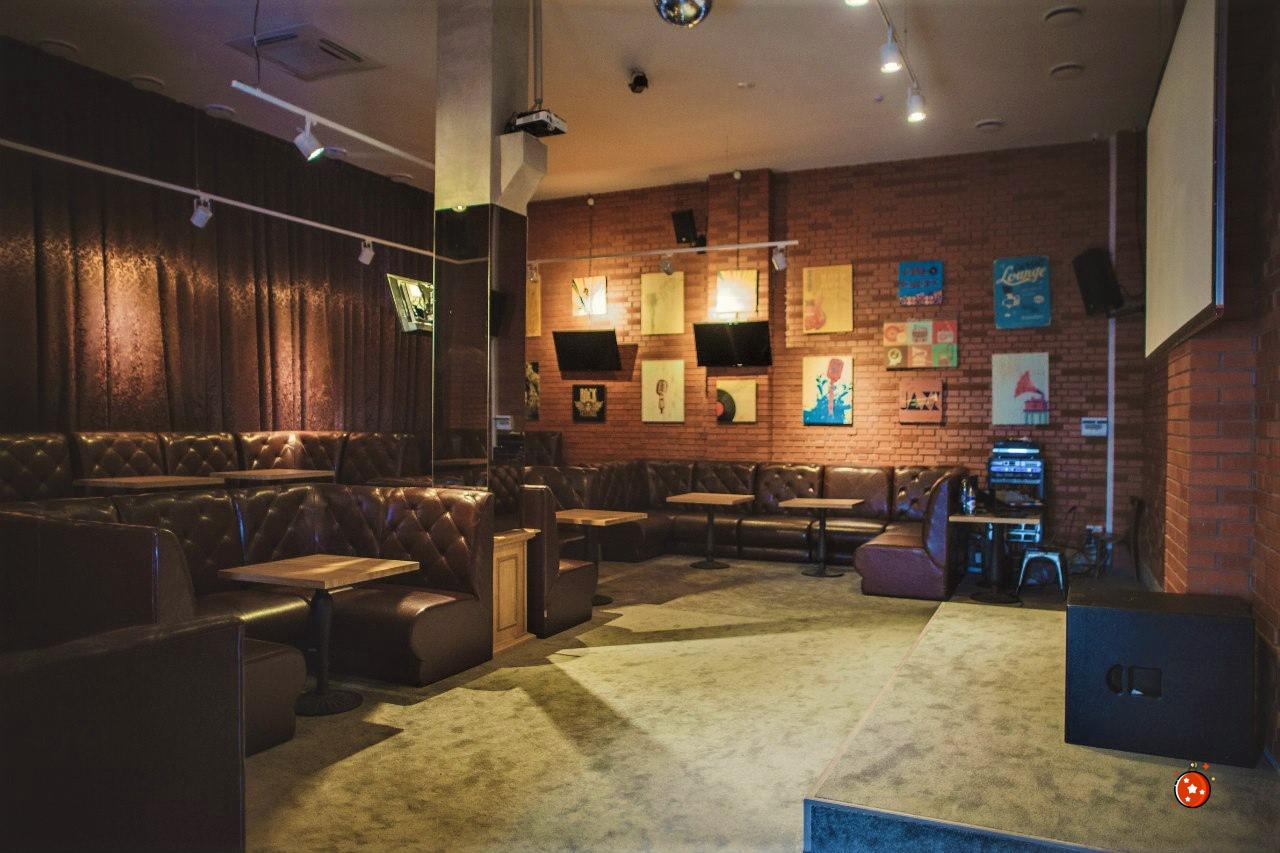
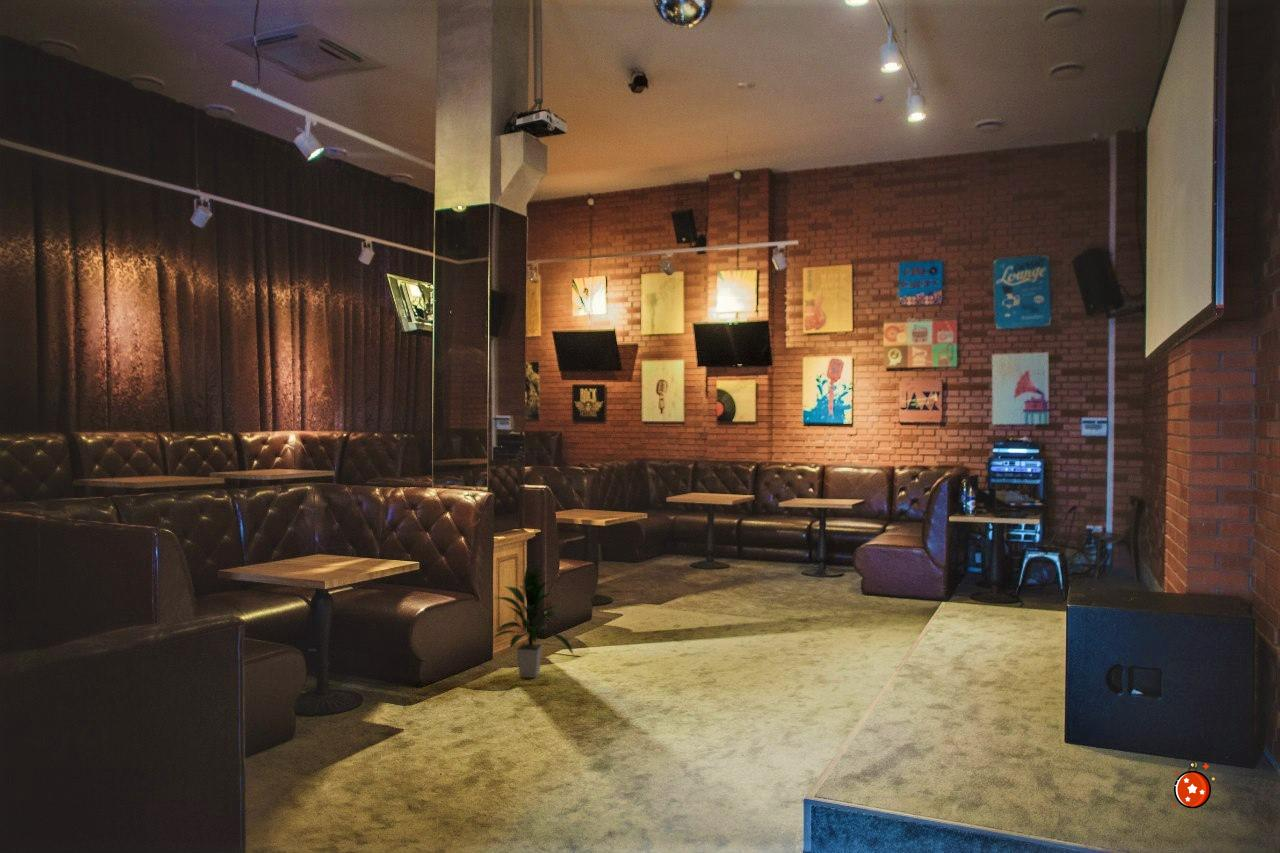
+ indoor plant (531, 622)
